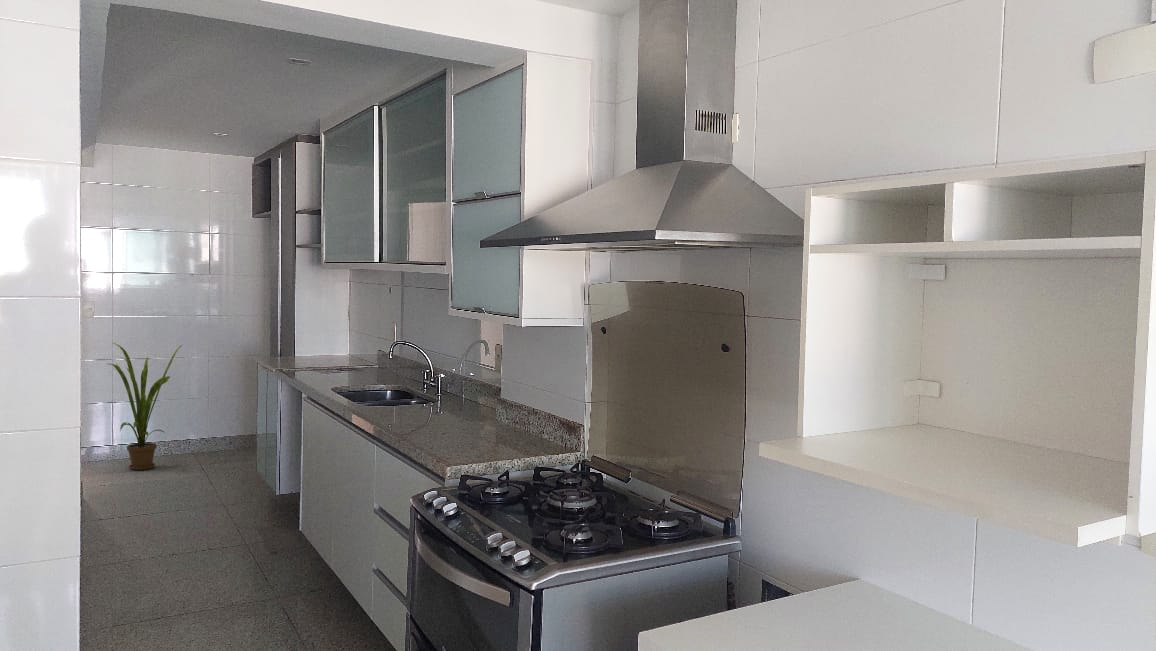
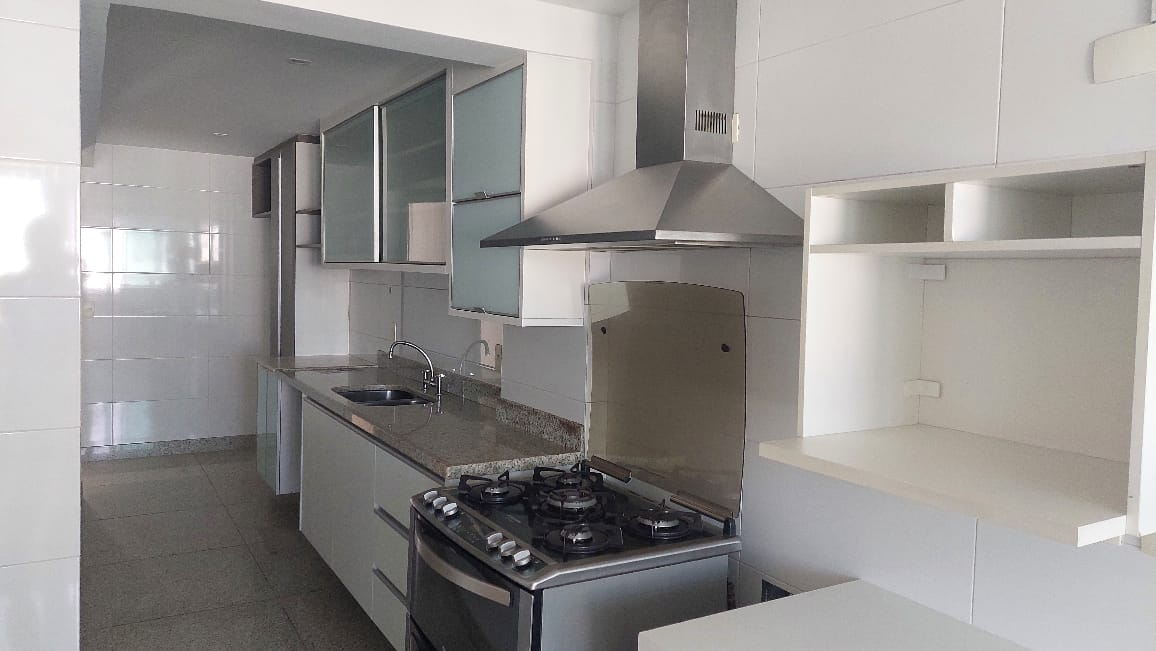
- house plant (134, 406)
